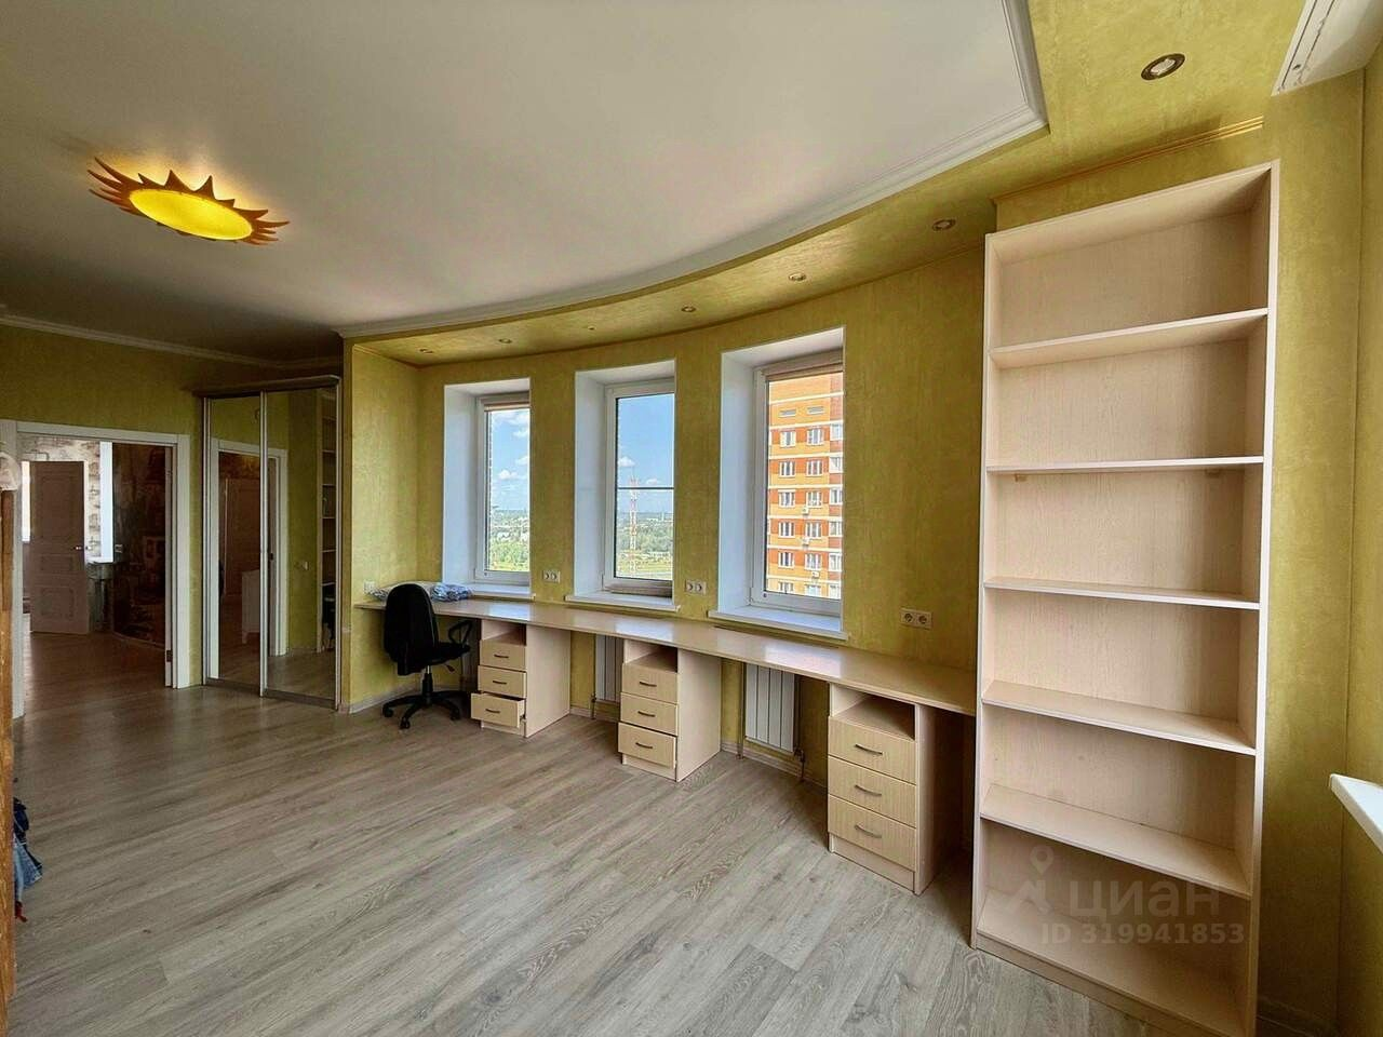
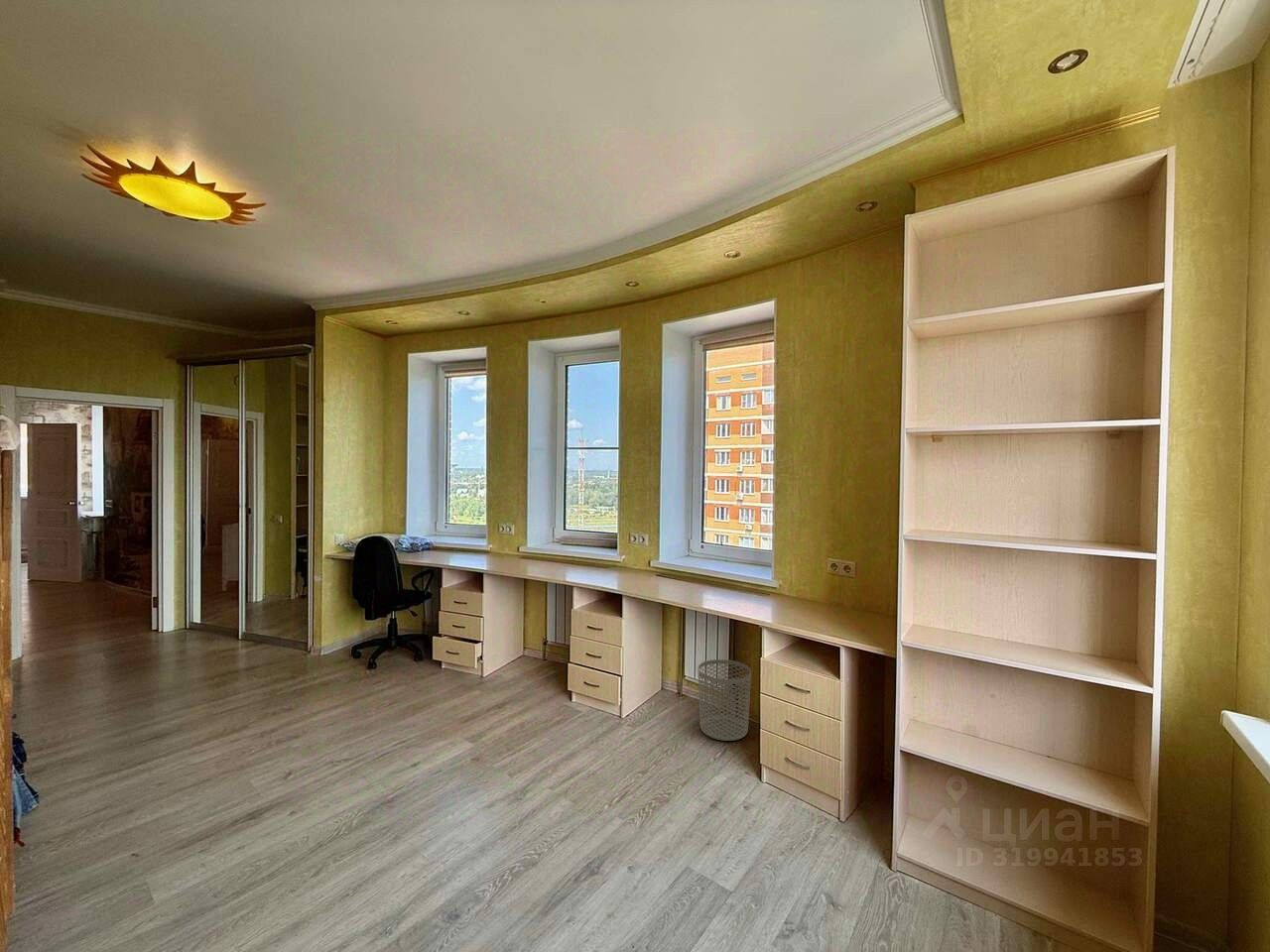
+ waste bin (723, 699)
